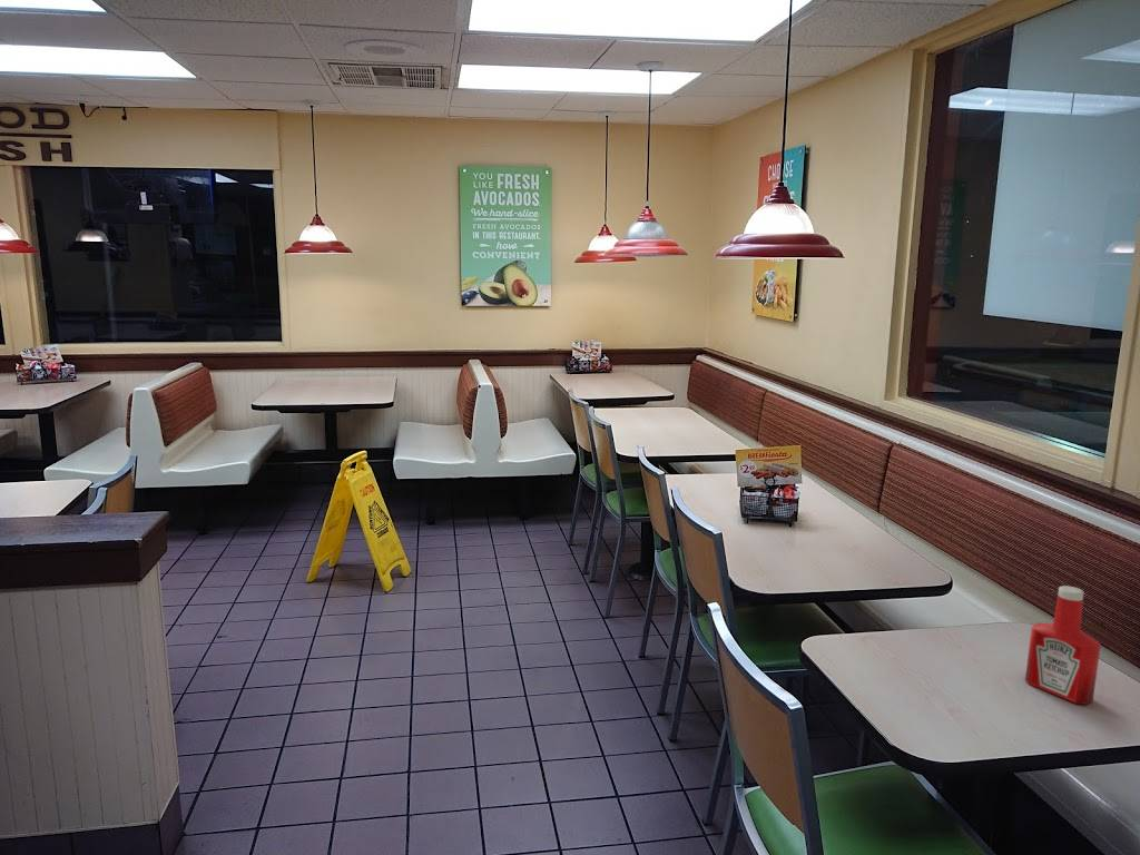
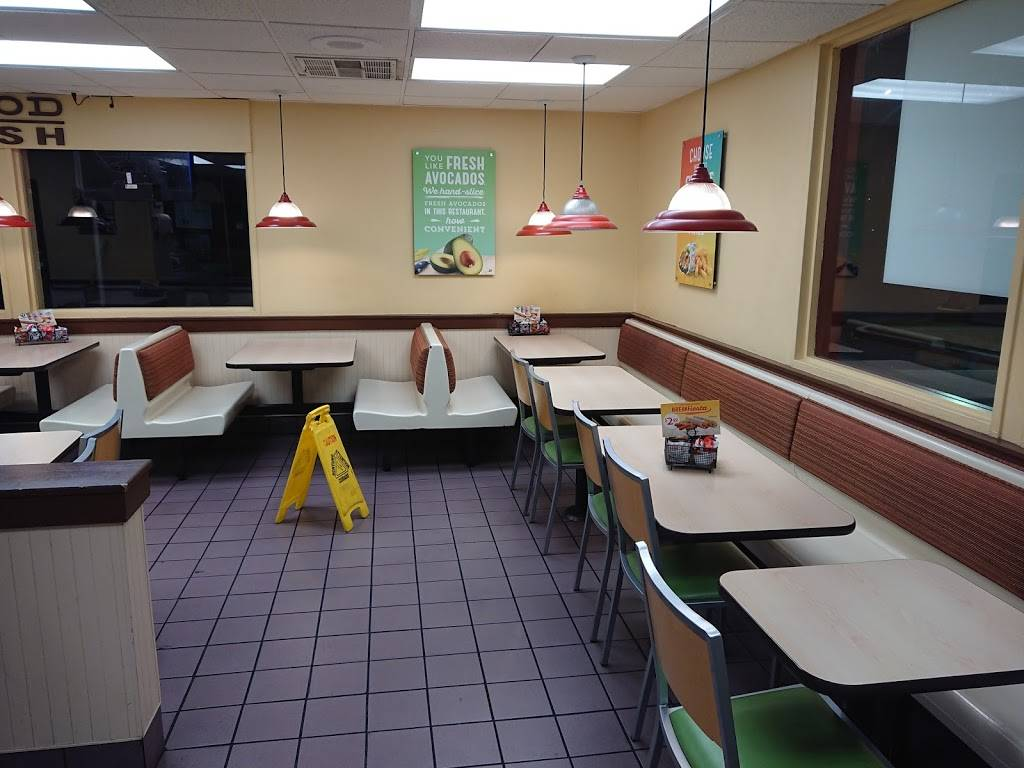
- soap bottle (1064, 640)
